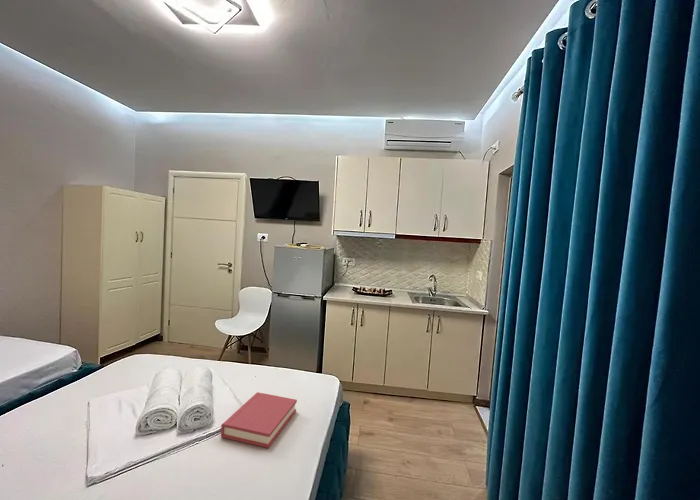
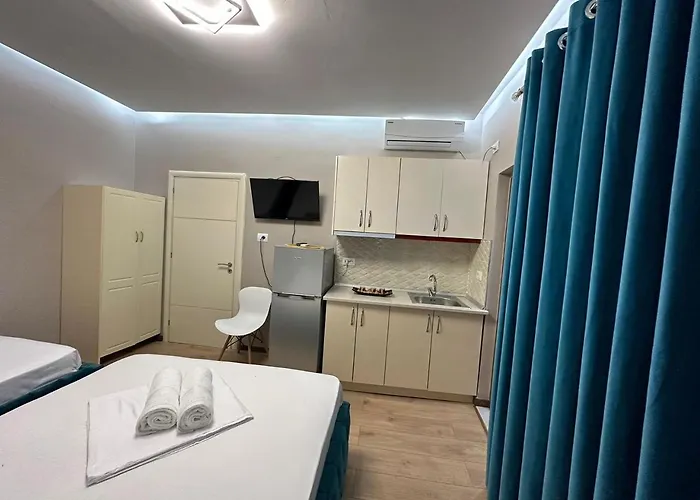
- hardback book (261, 416)
